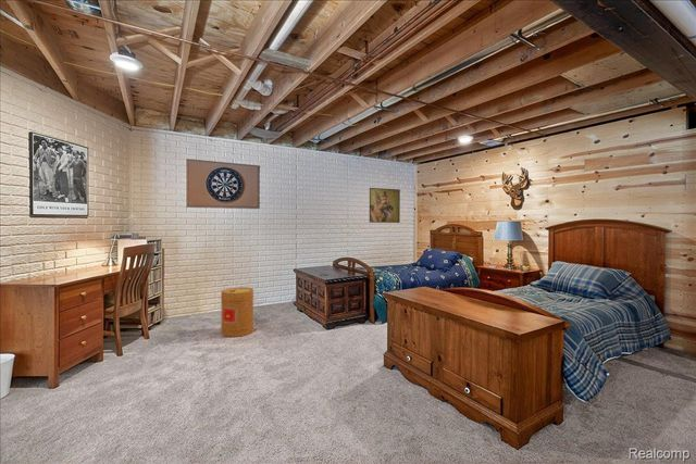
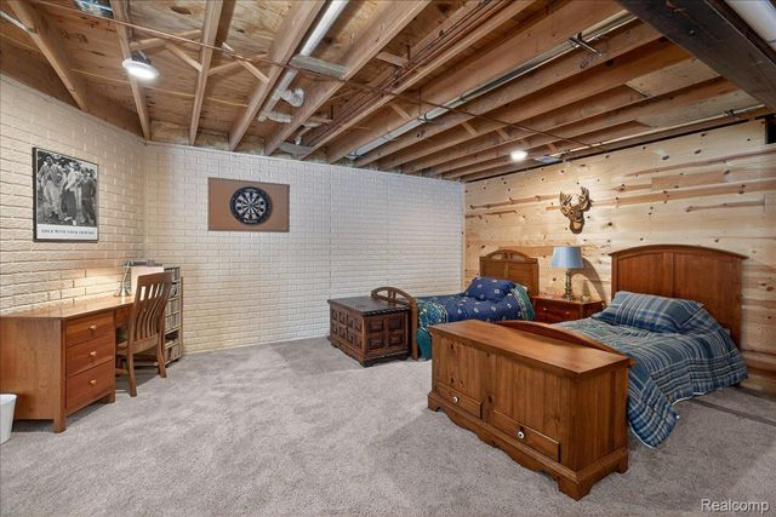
- basket (237, 311)
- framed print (384, 205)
